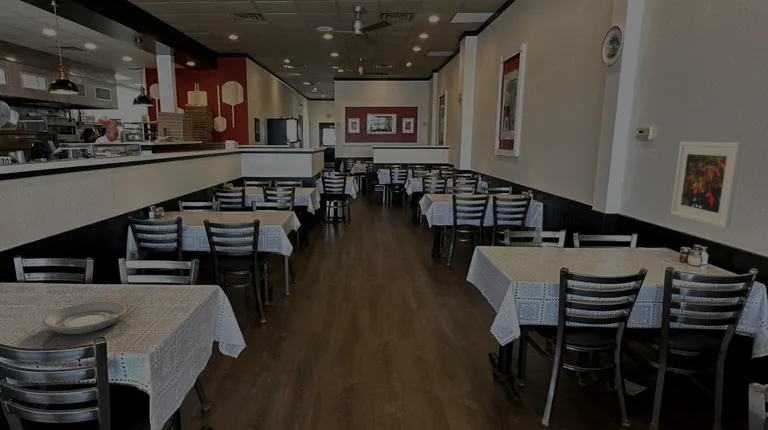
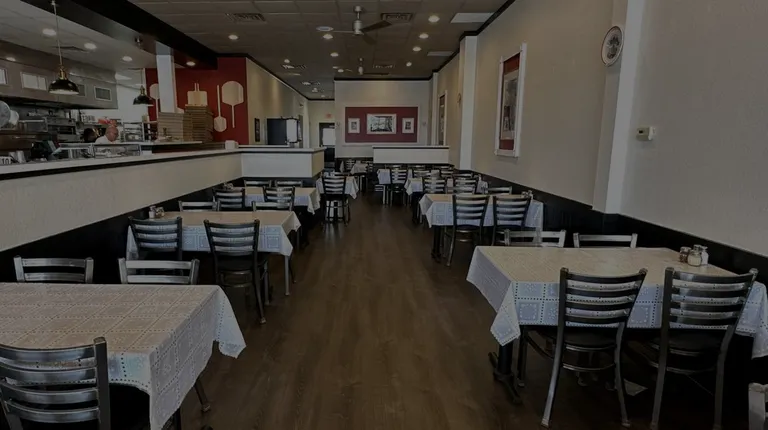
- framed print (703, 182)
- plate (86, 318)
